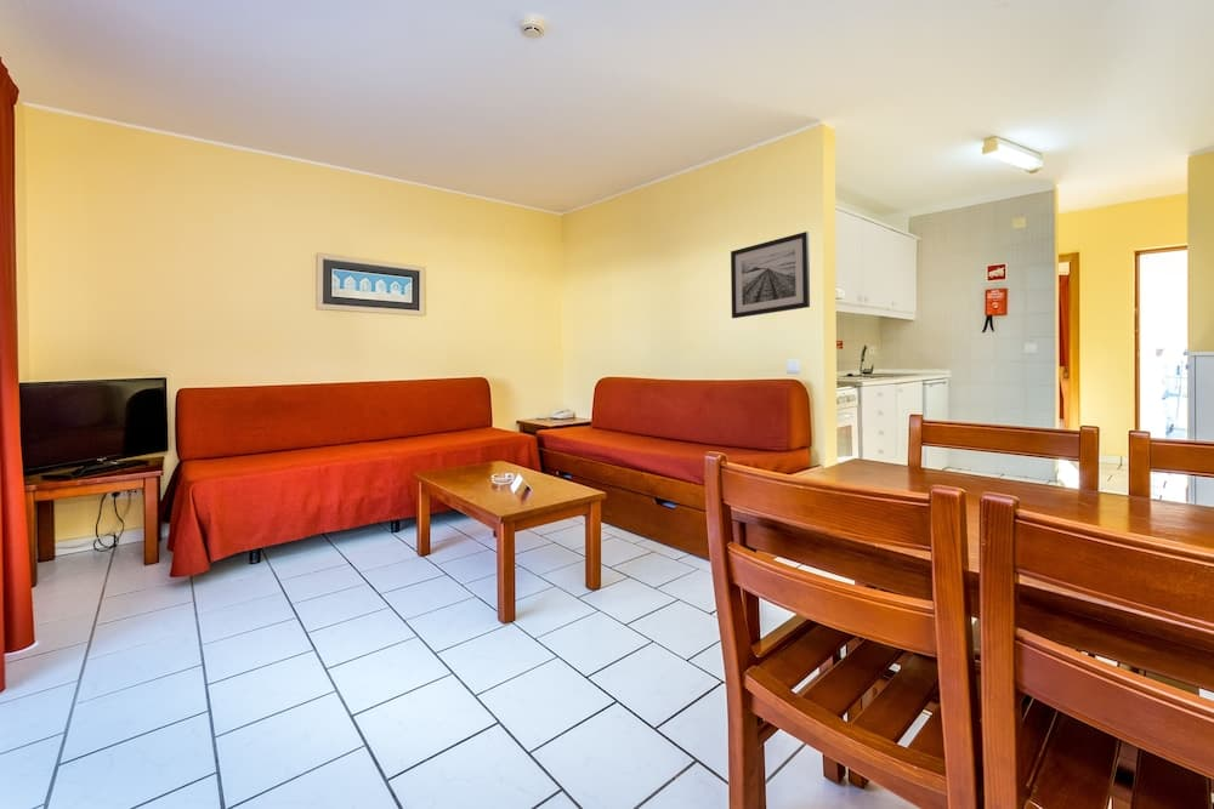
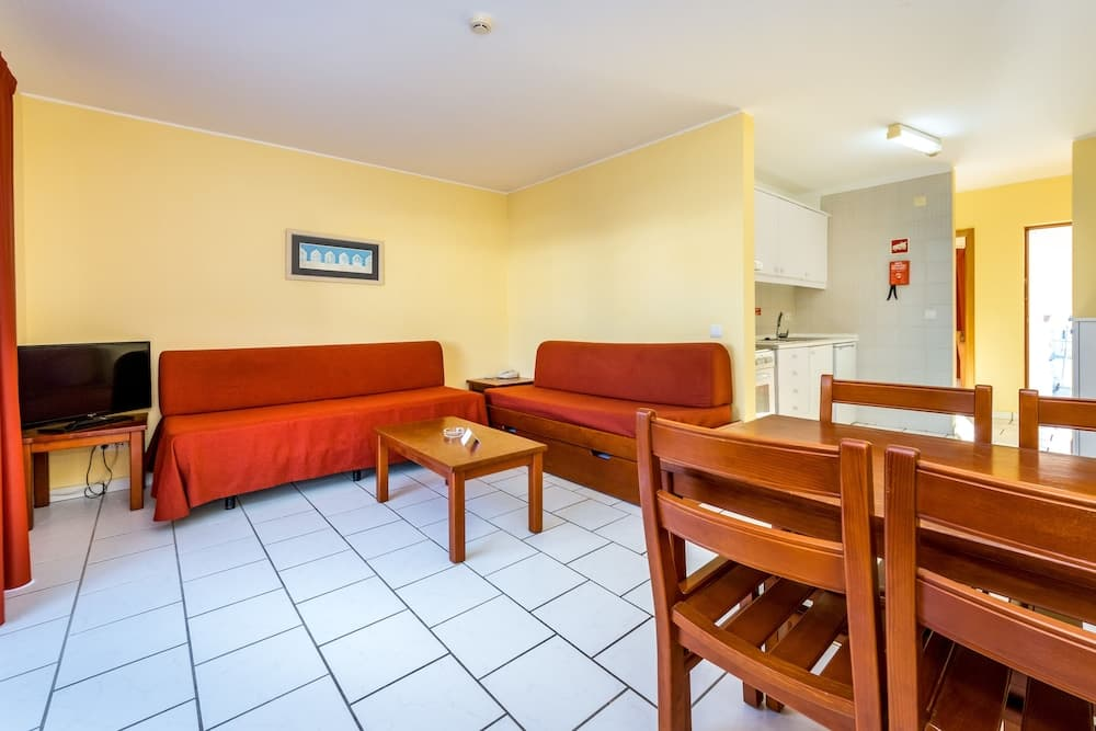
- wall art (767, 277)
